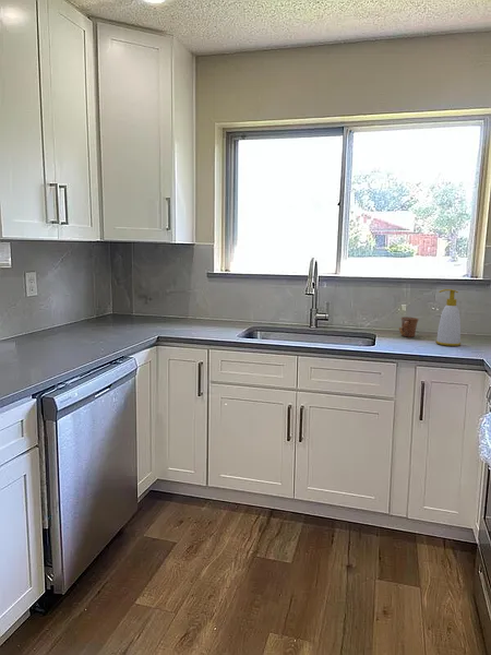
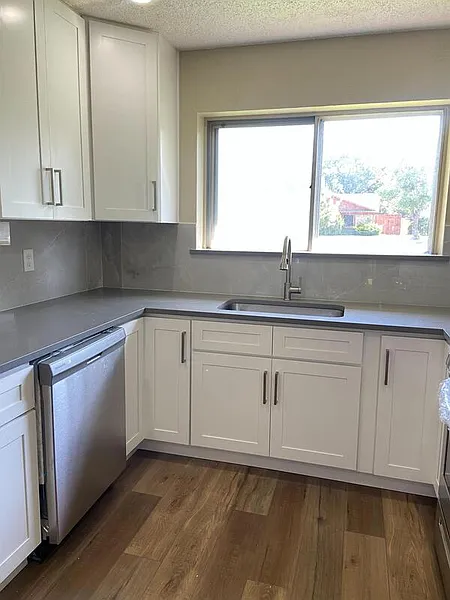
- soap bottle (450, 317)
- mug (408, 326)
